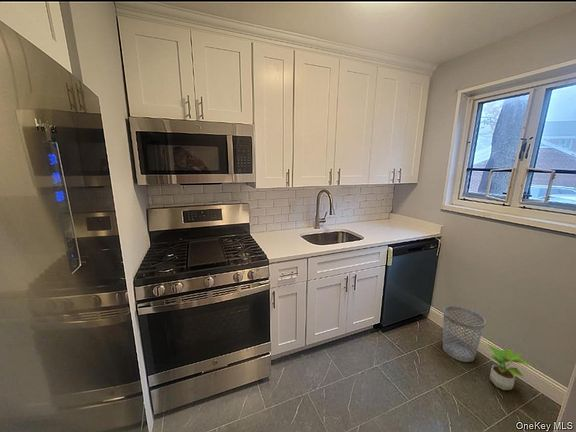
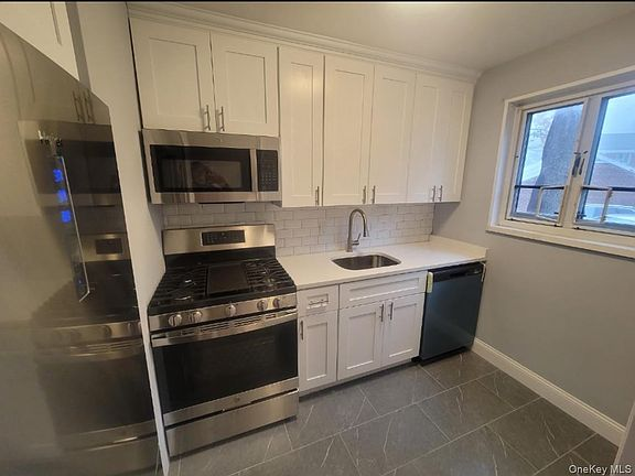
- potted plant (505, 367)
- wastebasket (460, 333)
